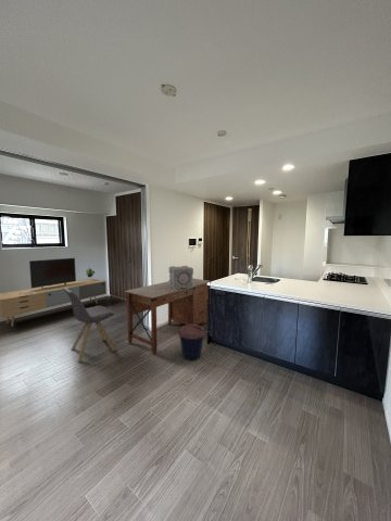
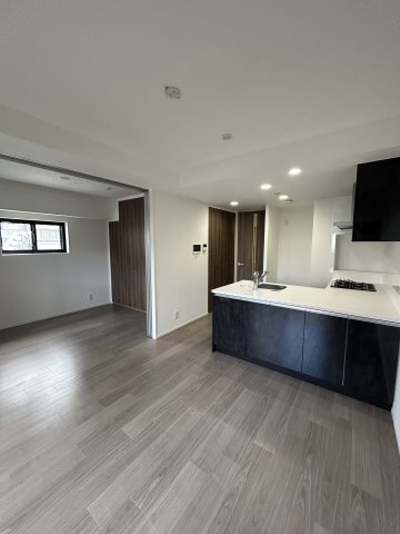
- decorative cube (180, 277)
- media console (55, 285)
- desk (173, 308)
- coffee cup (191, 342)
- chair (91, 318)
